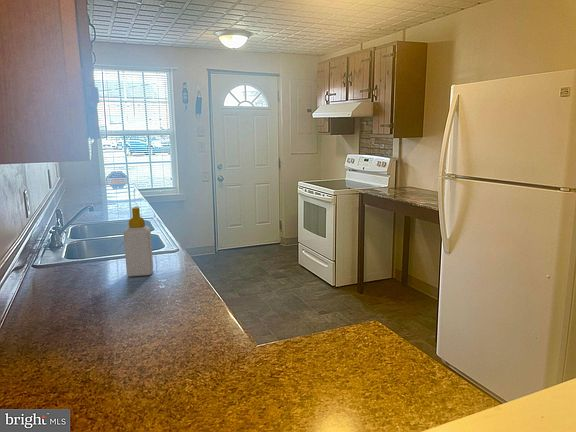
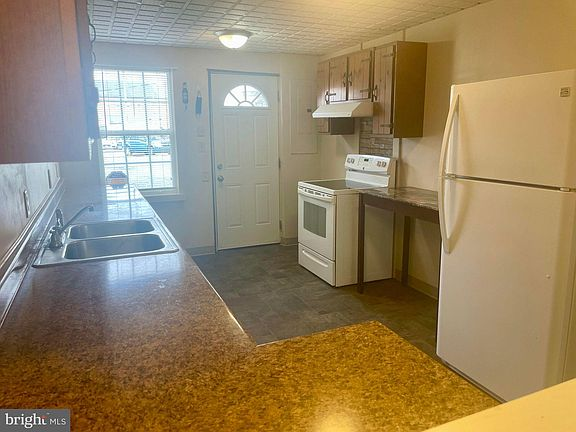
- soap bottle (138, 241)
